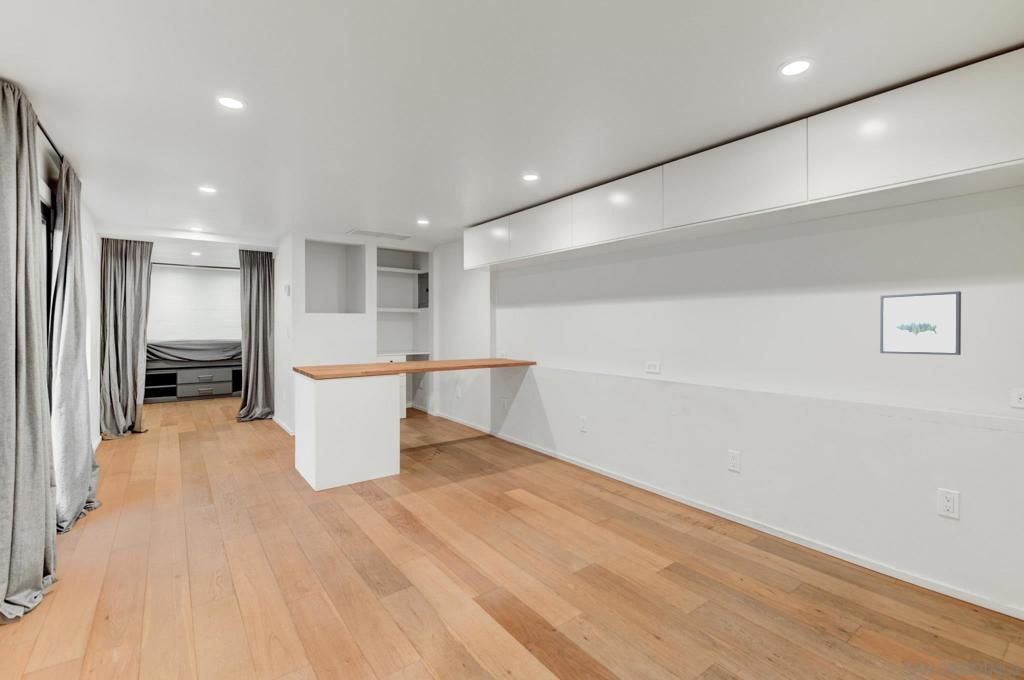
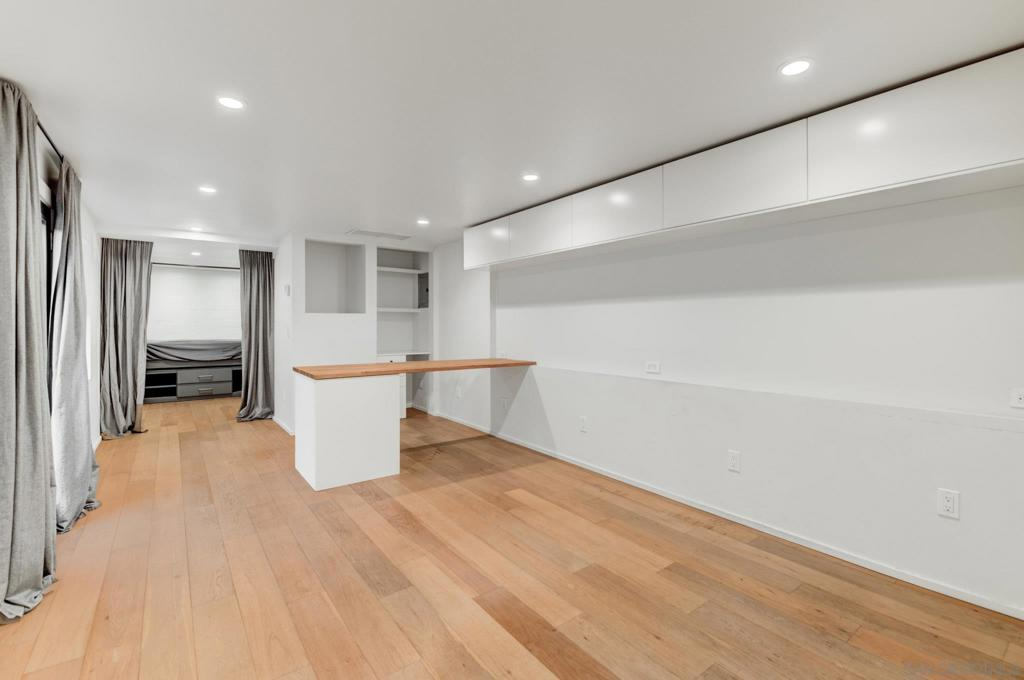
- wall art (918, 323)
